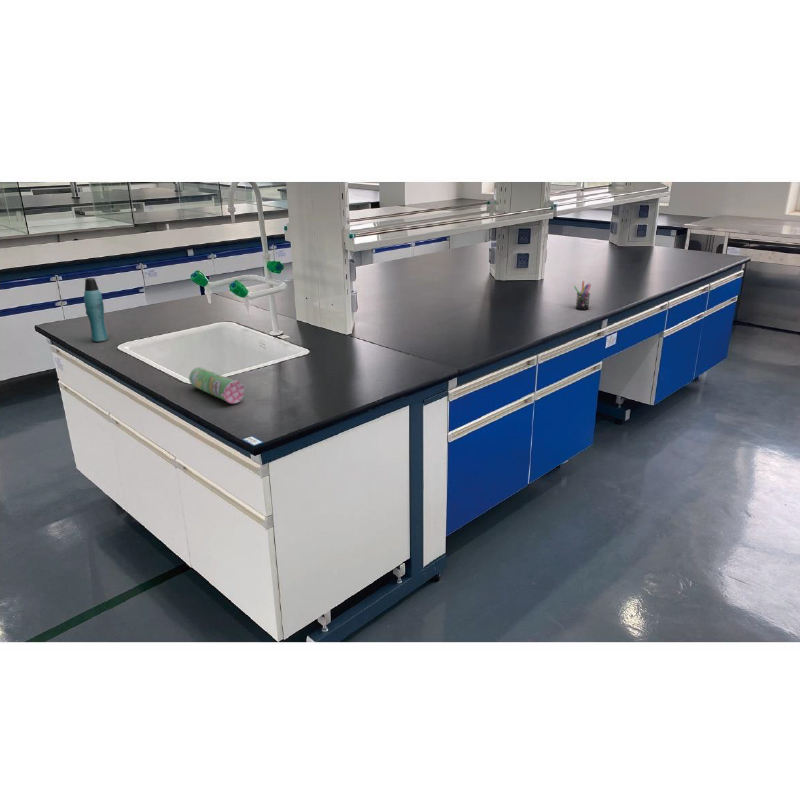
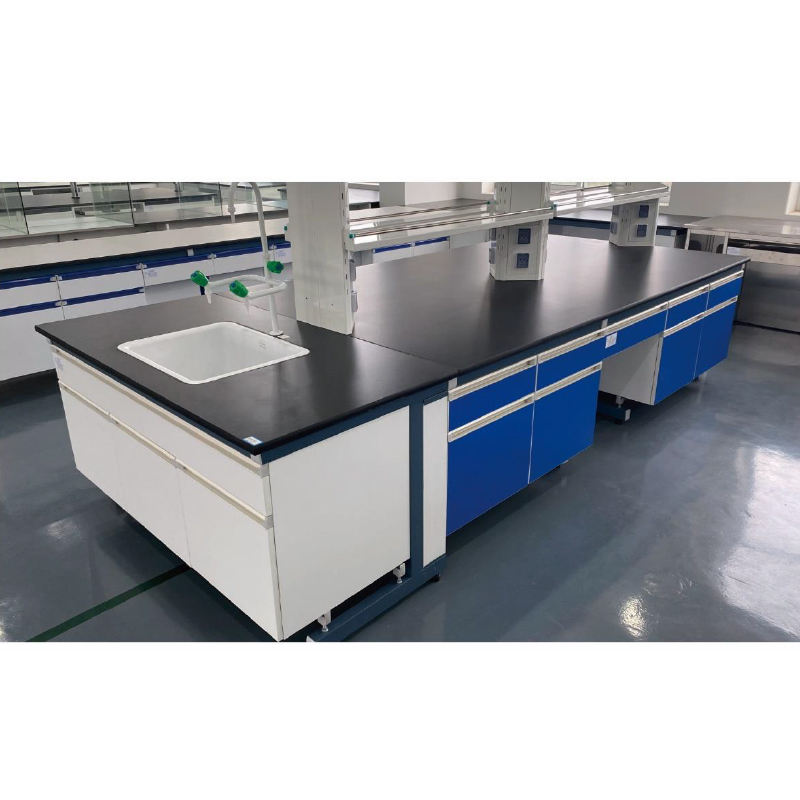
- pen holder (581, 295)
- paper towel roll (215, 384)
- bottle (95, 309)
